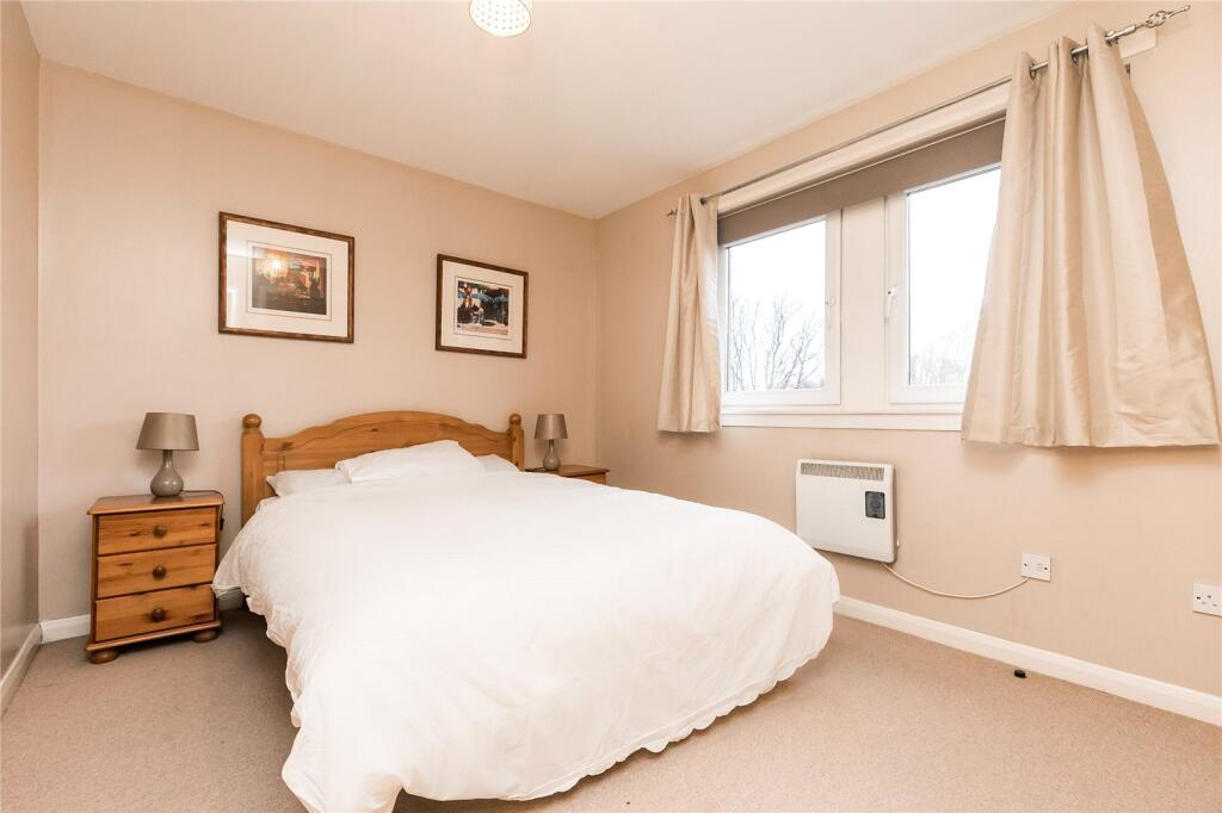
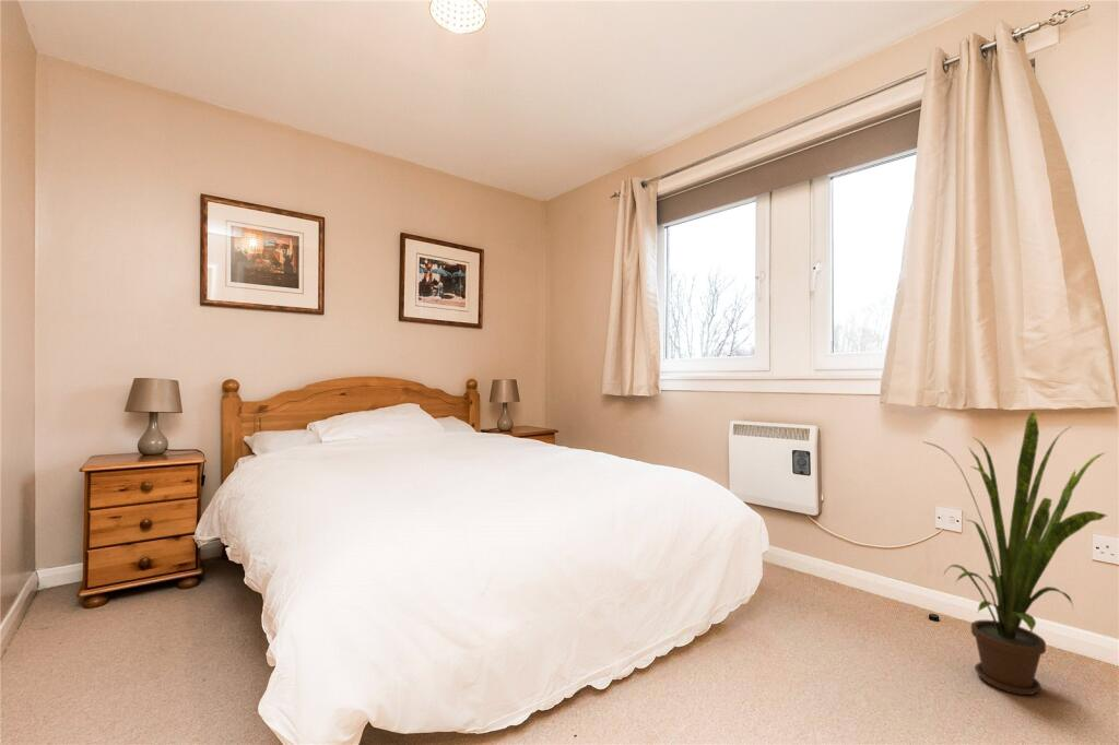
+ house plant (1004, 544)
